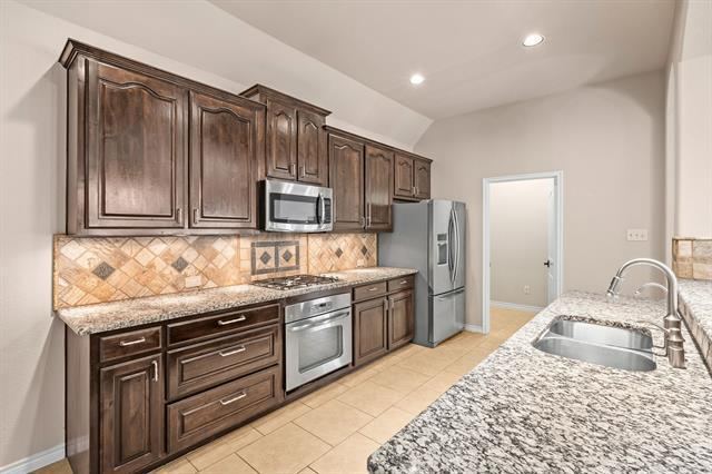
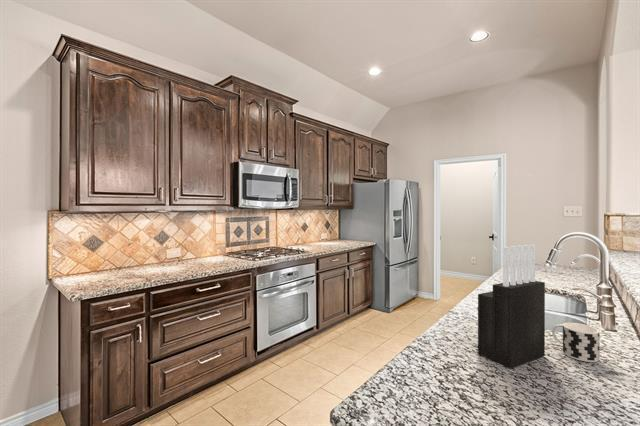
+ knife block (507, 299)
+ cup (574, 339)
